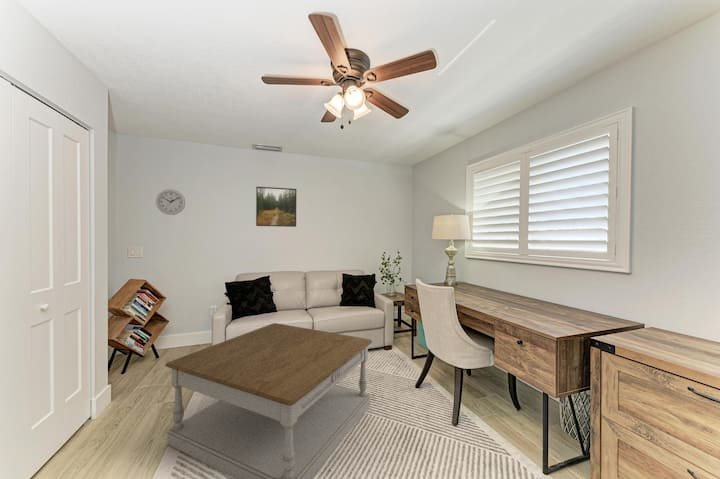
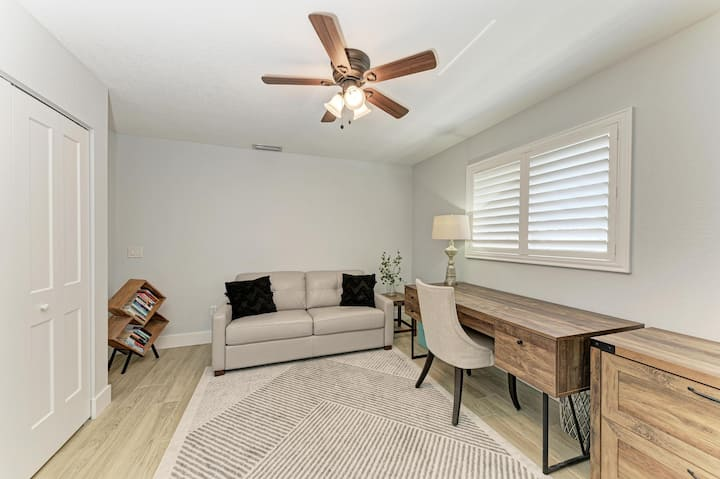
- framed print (276, 207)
- wall clock (170, 202)
- coffee table (279, 386)
